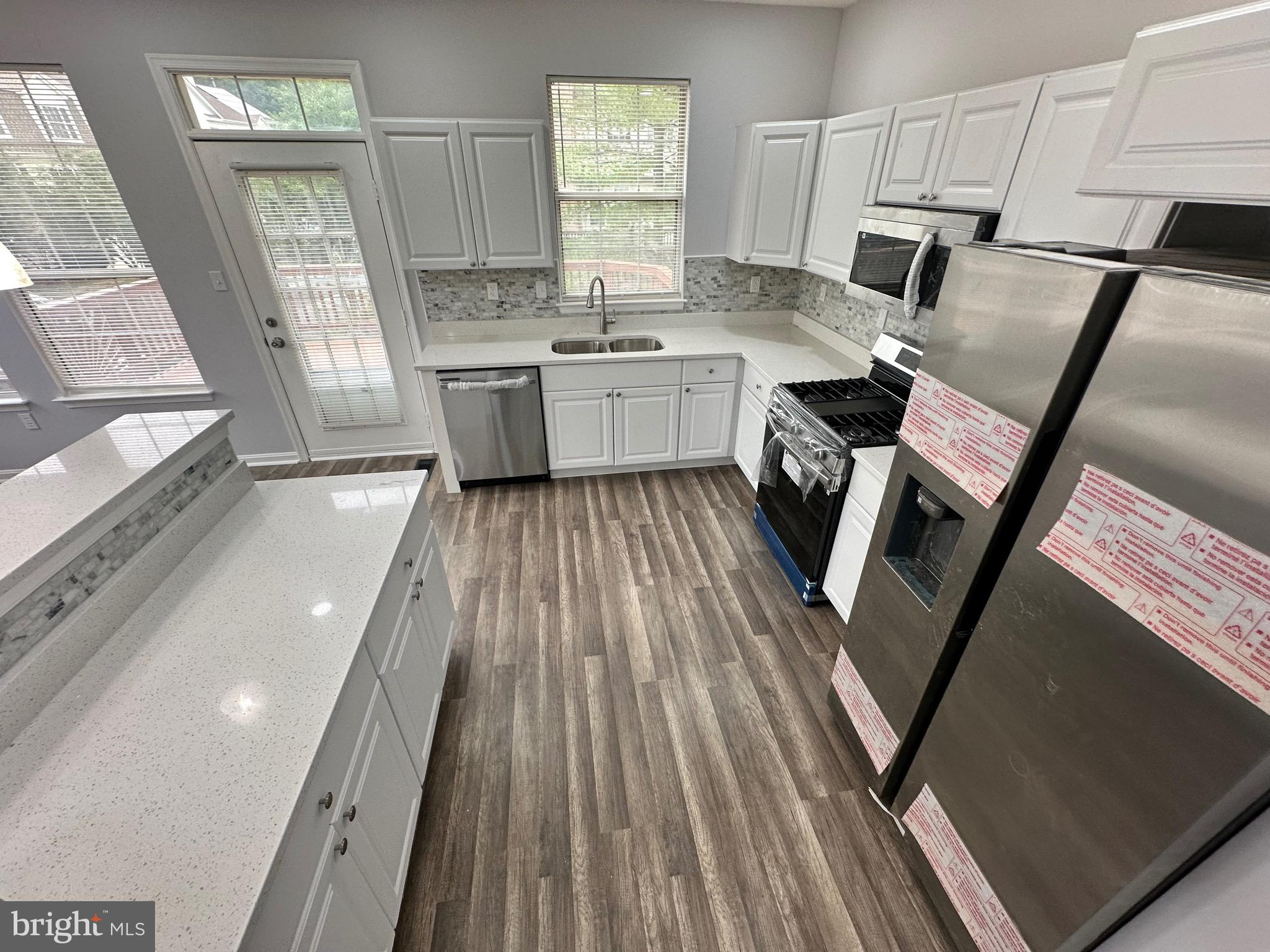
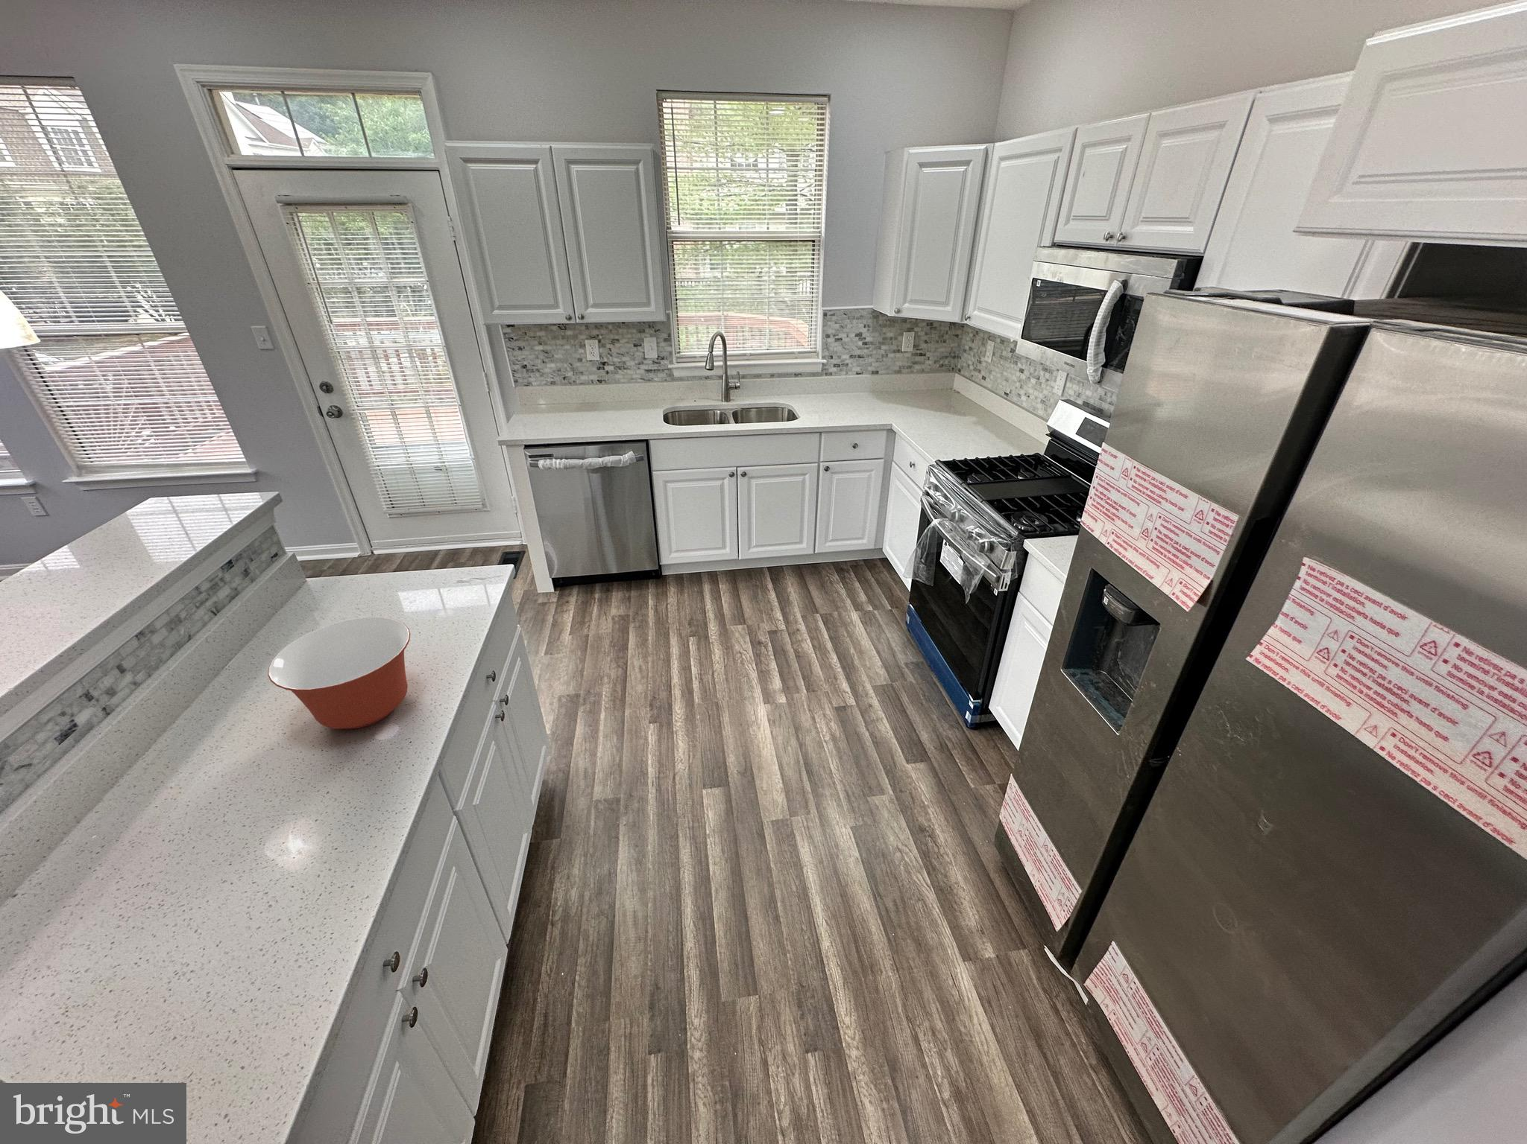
+ mixing bowl (355, 680)
